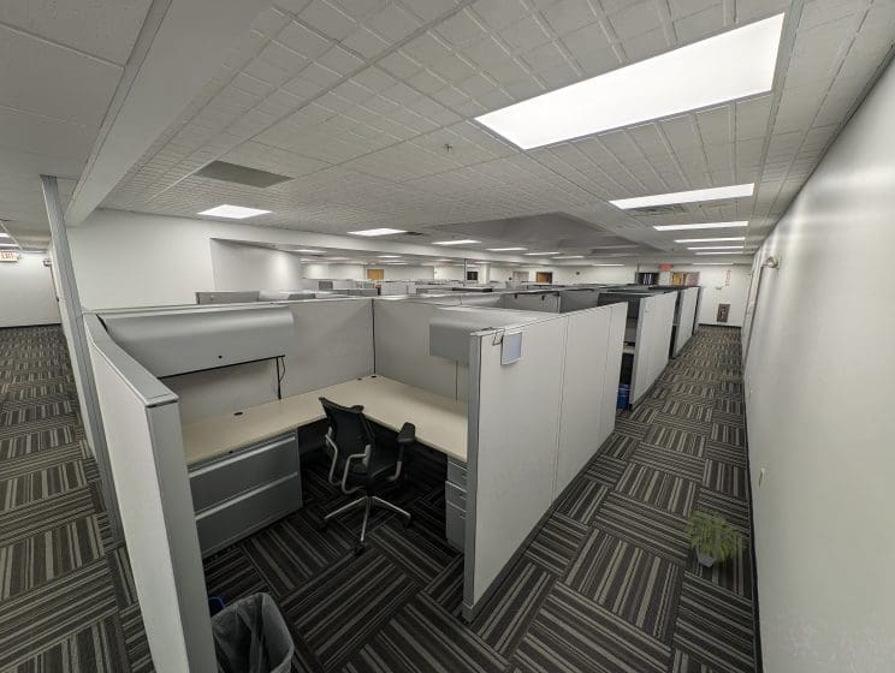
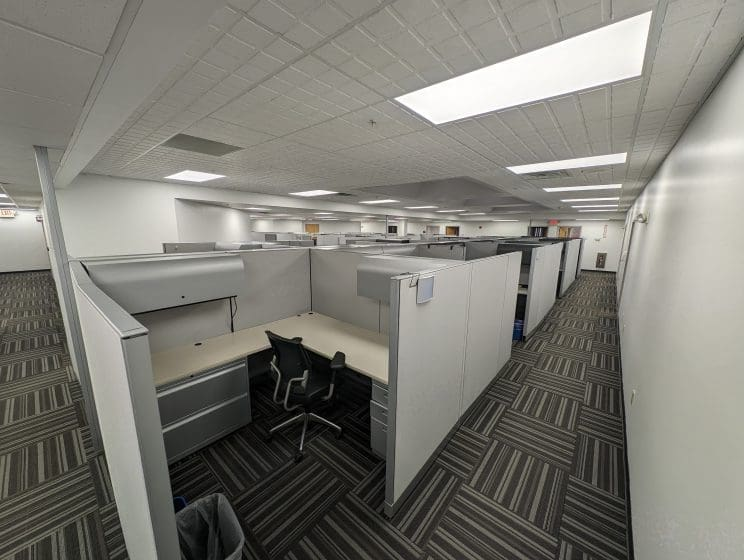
- potted plant (712, 540)
